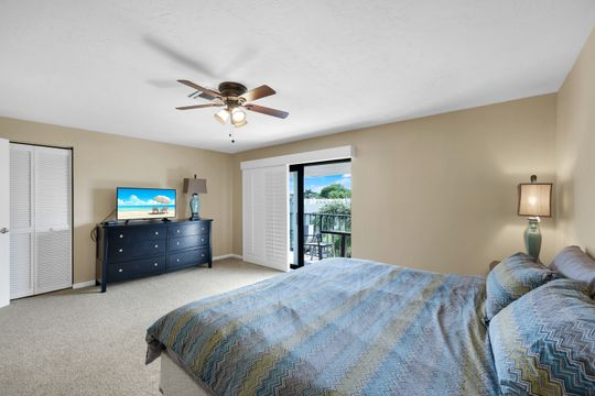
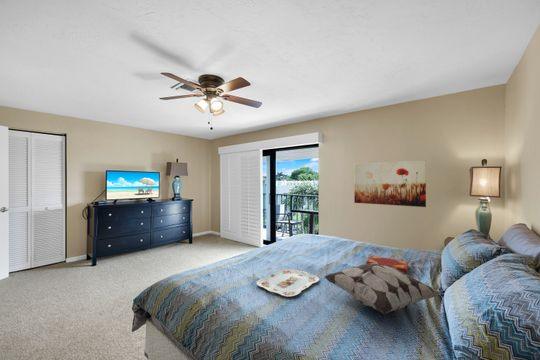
+ serving tray (288, 281)
+ decorative pillow (378, 283)
+ wall art (387, 183)
+ hardback book (387, 264)
